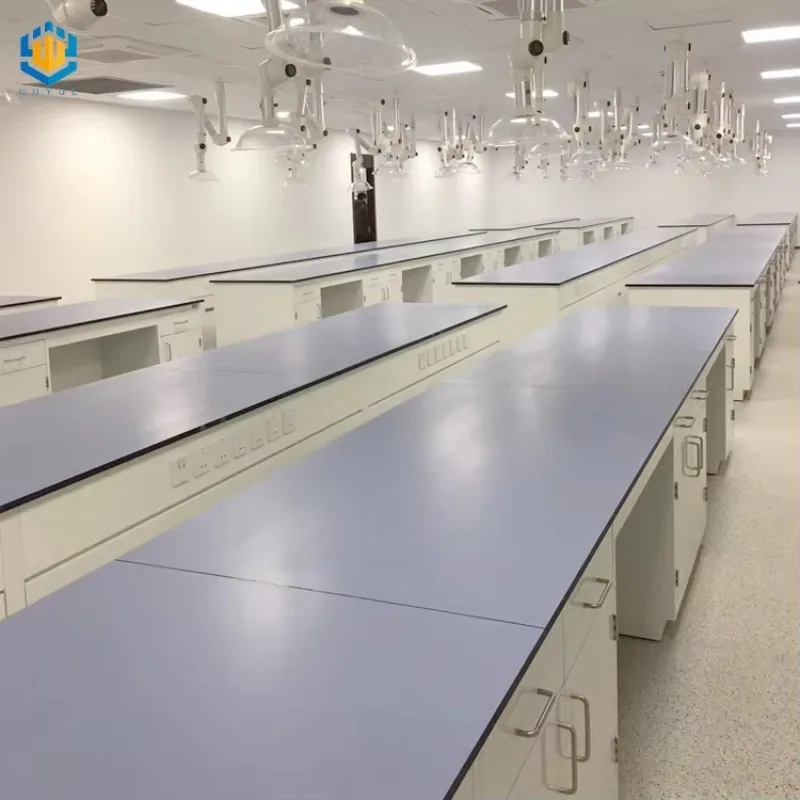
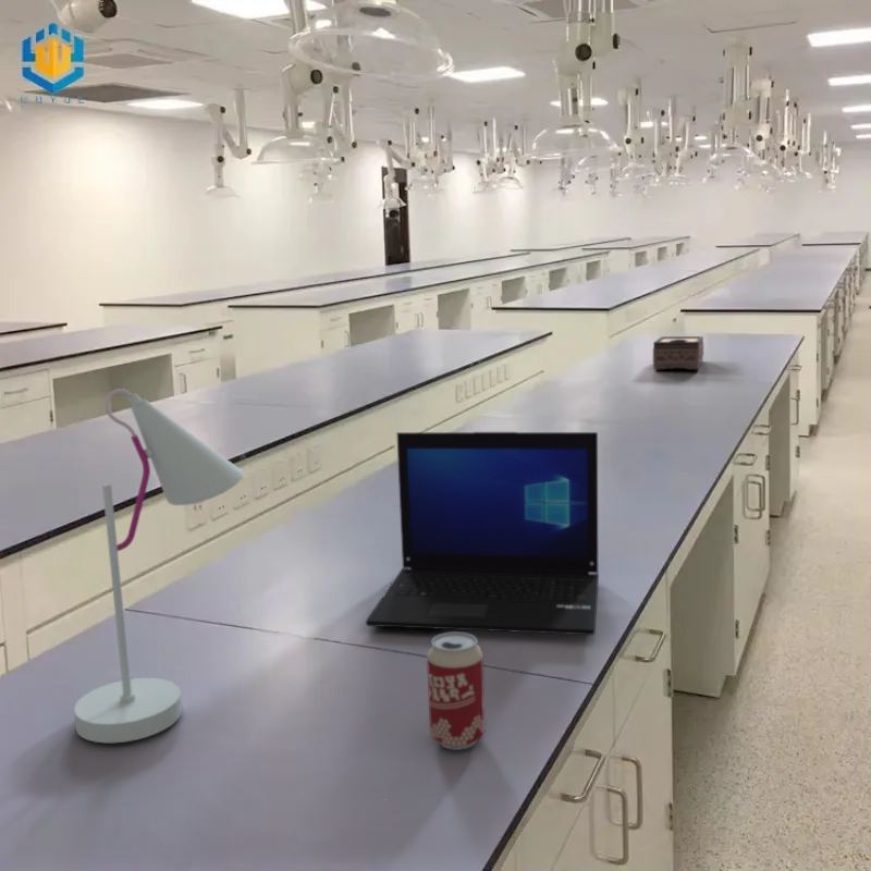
+ desk lamp (134, 536)
+ beverage can (455, 690)
+ tissue box (678, 352)
+ laptop (487, 525)
